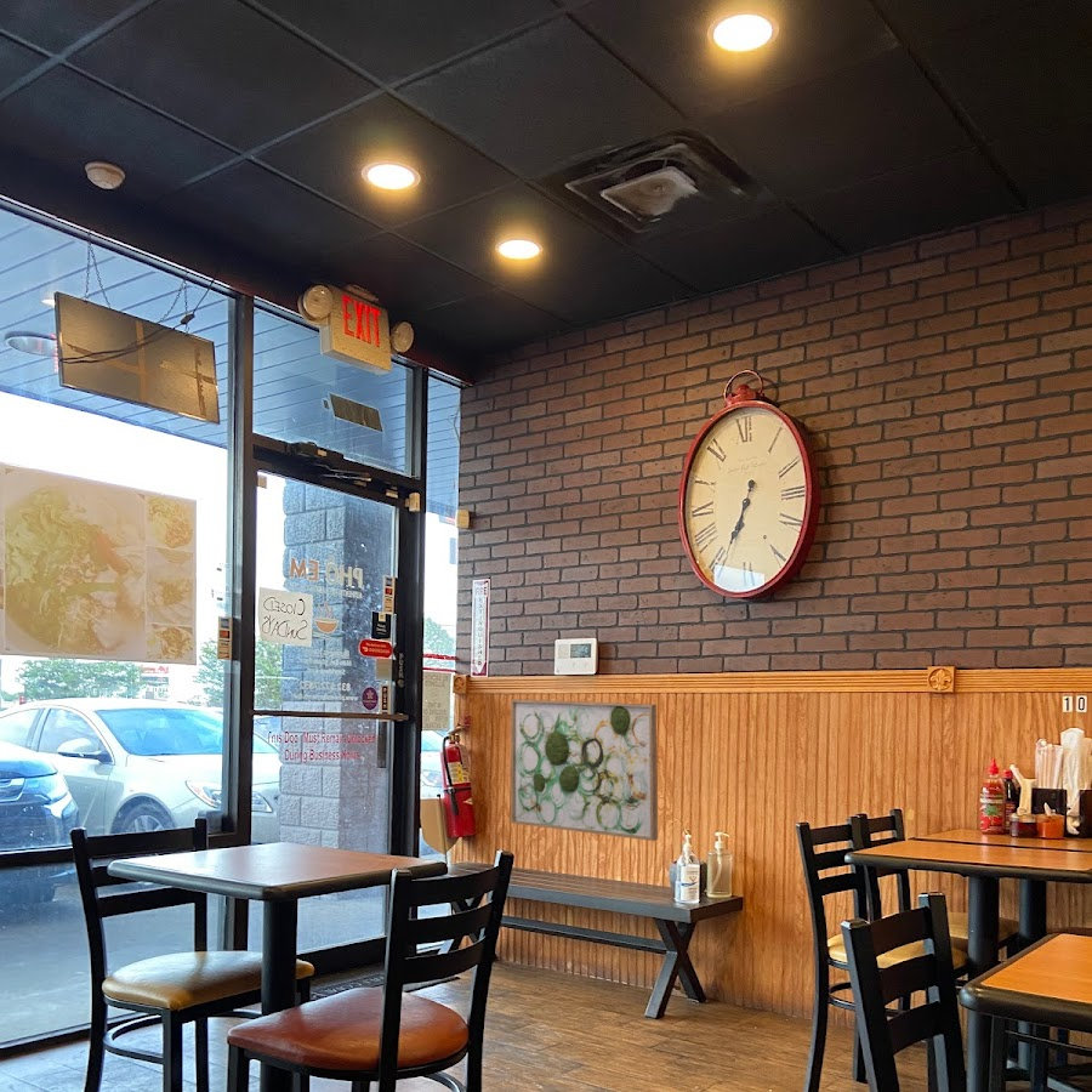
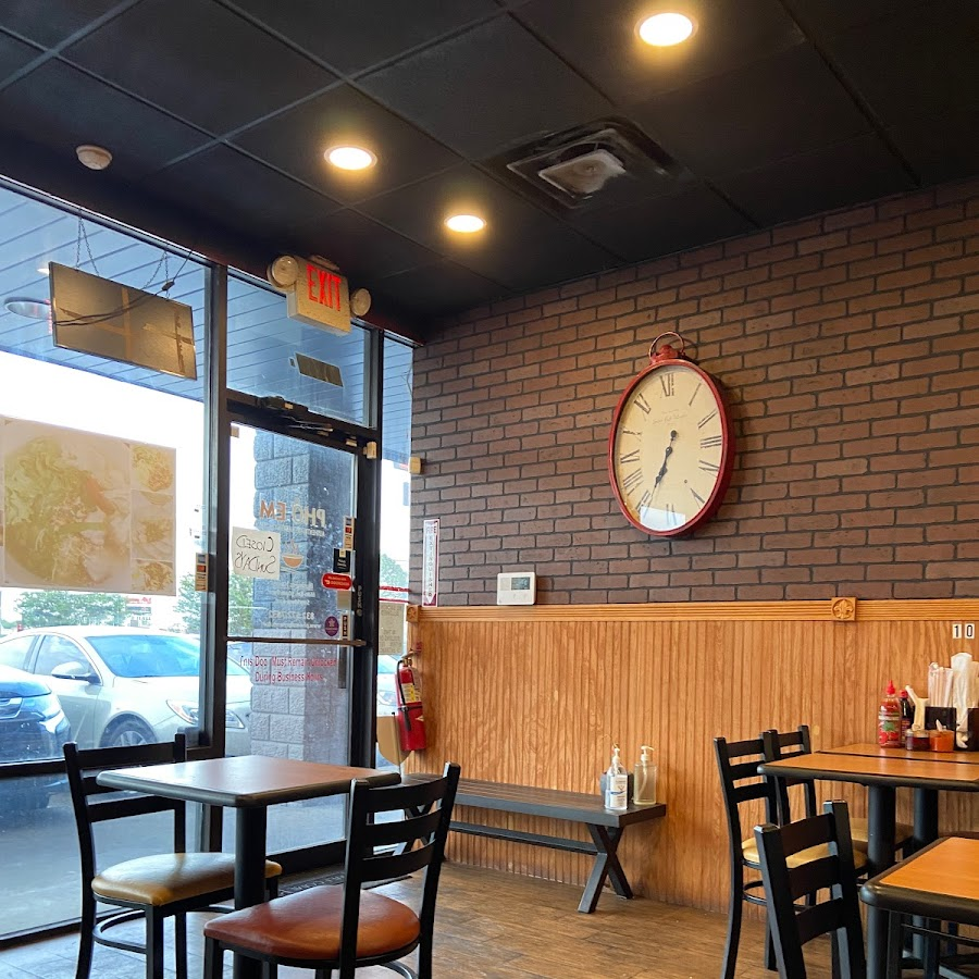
- wall art (579, 766)
